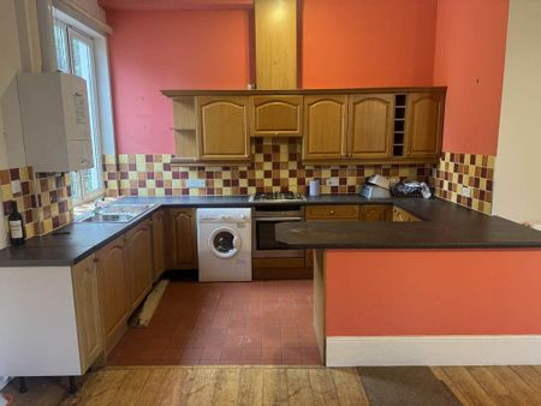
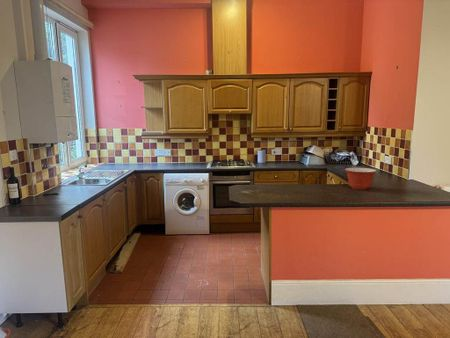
+ mixing bowl (360, 179)
